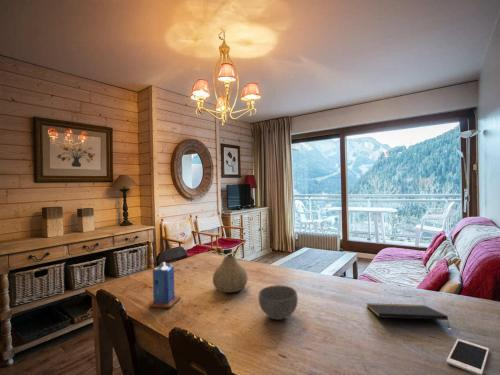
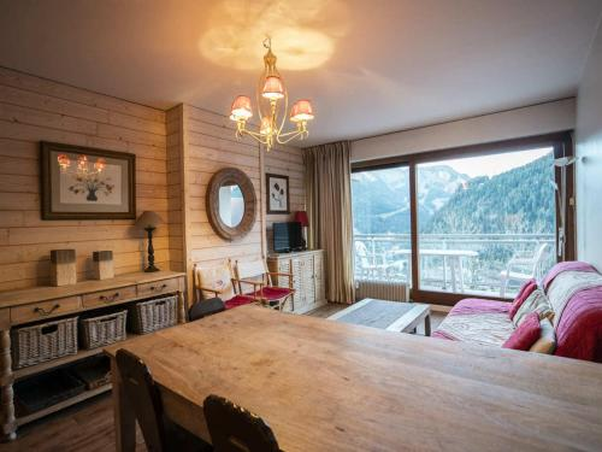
- vase (230, 273)
- cell phone (468, 355)
- candle (164, 281)
- bowl (278, 304)
- notepad (403, 310)
